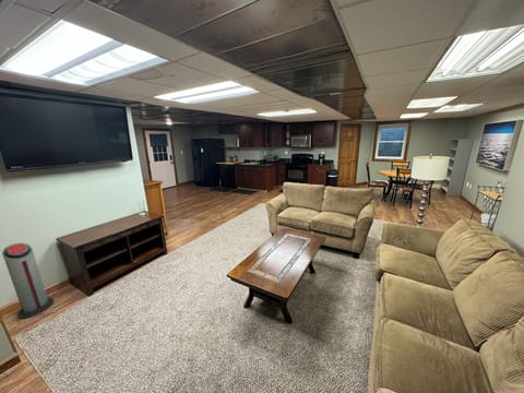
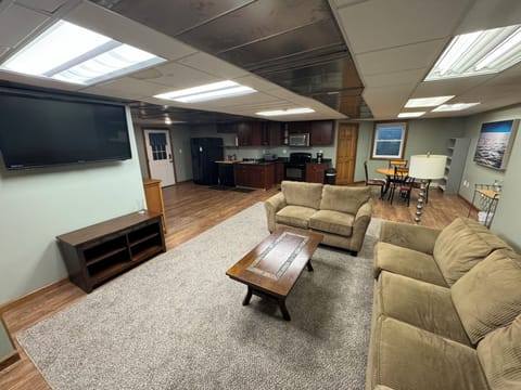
- air purifier (26, 277)
